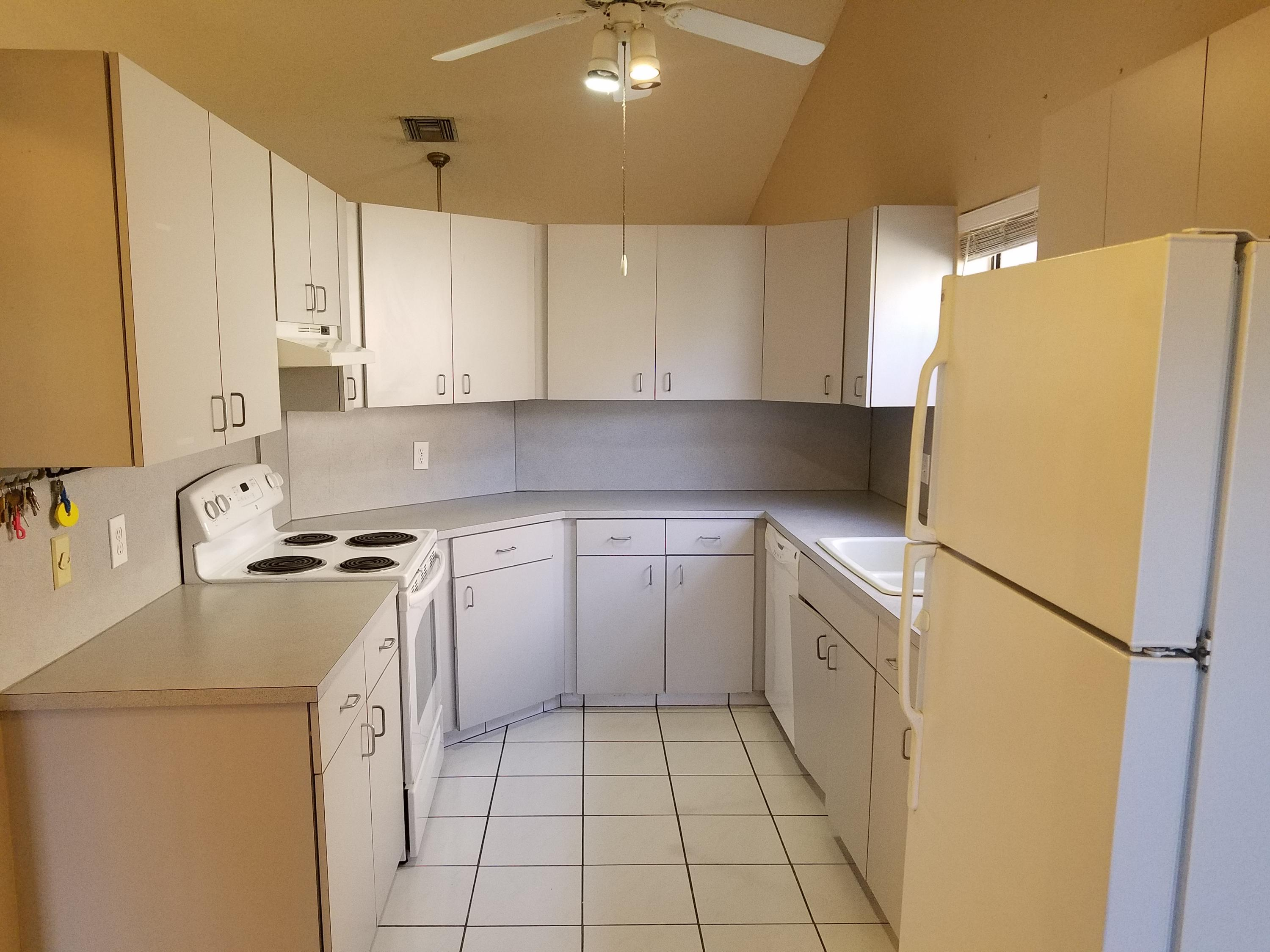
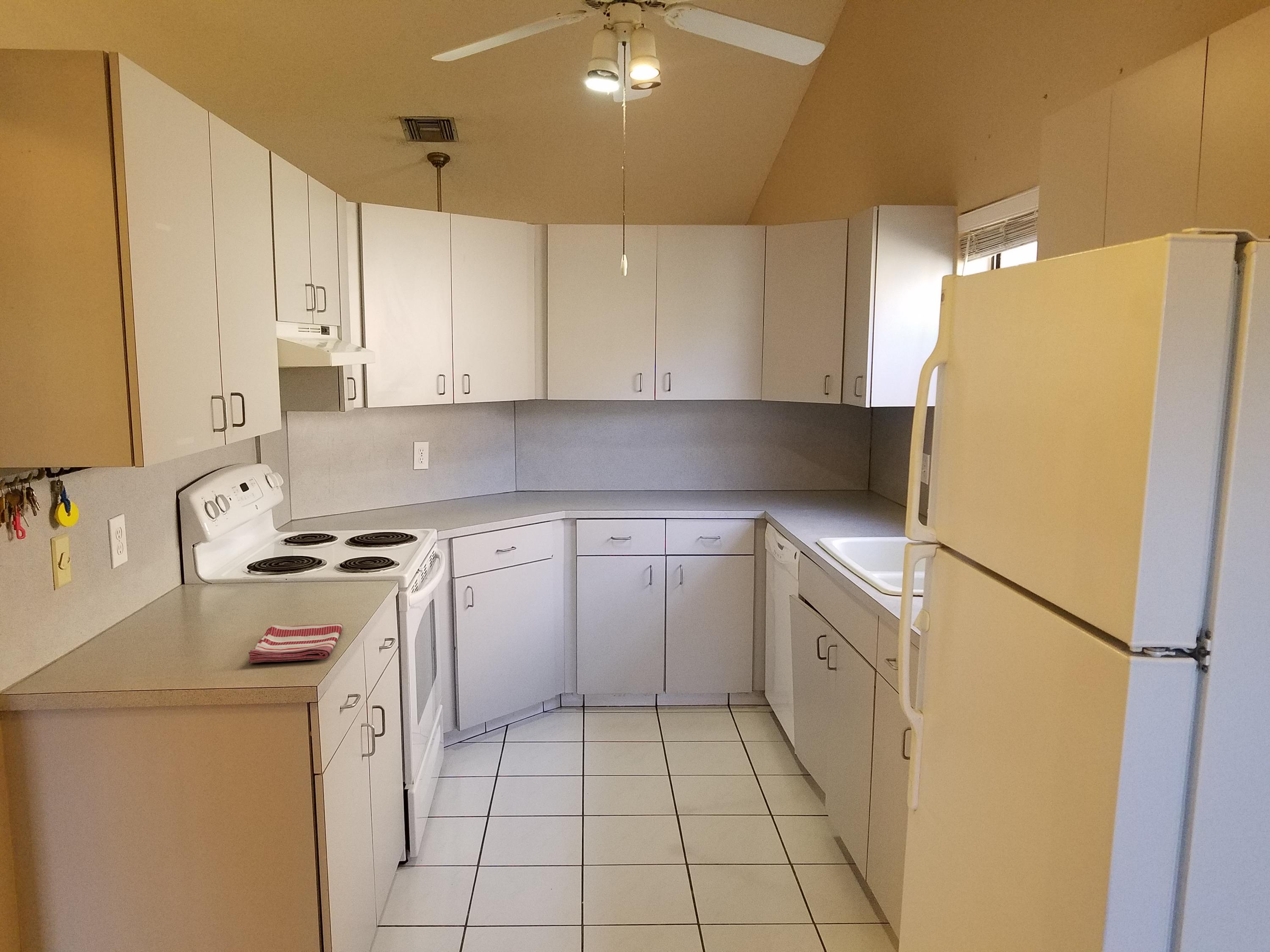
+ dish towel (299, 640)
